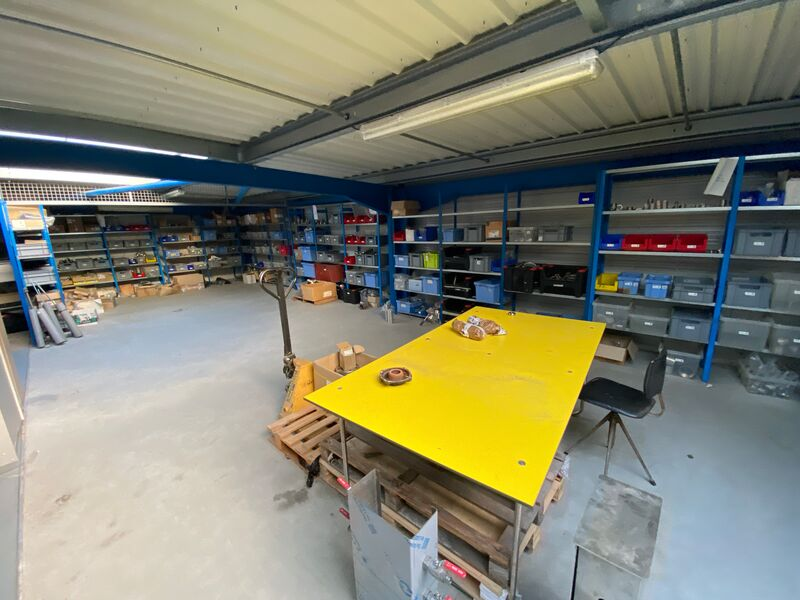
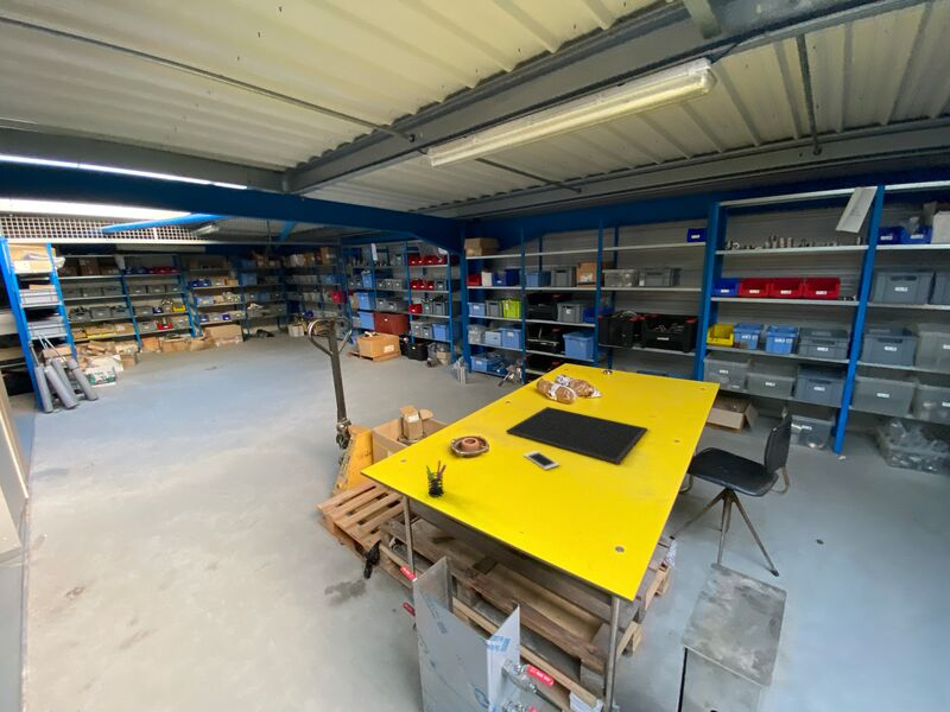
+ pen holder (433, 476)
+ monitor (576, 430)
+ cell phone (540, 459)
